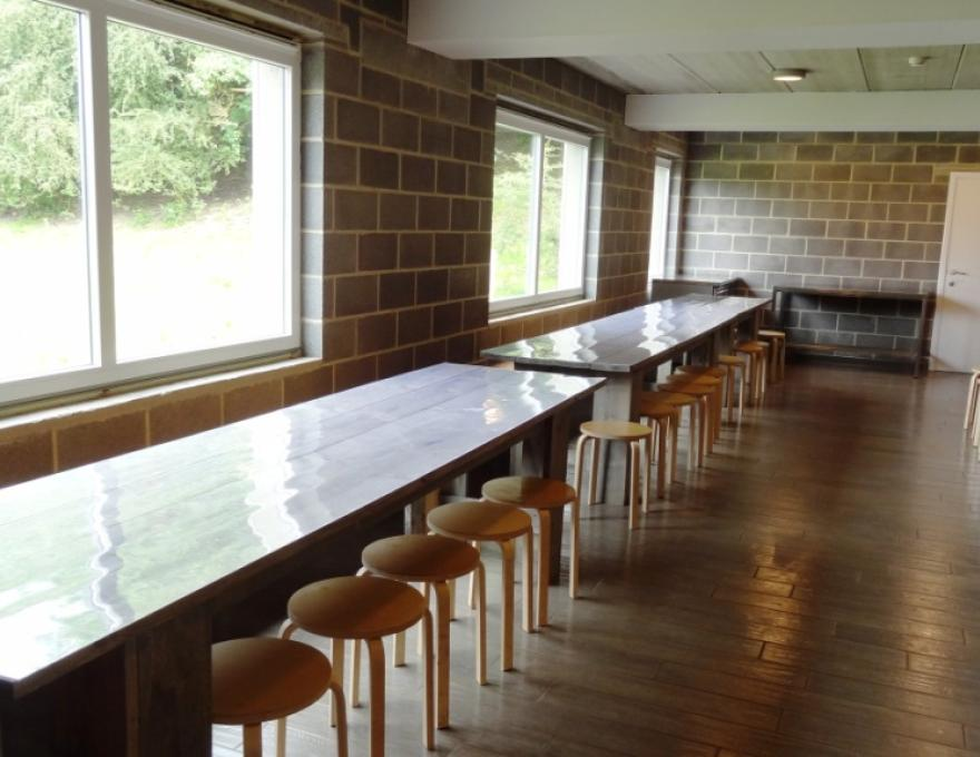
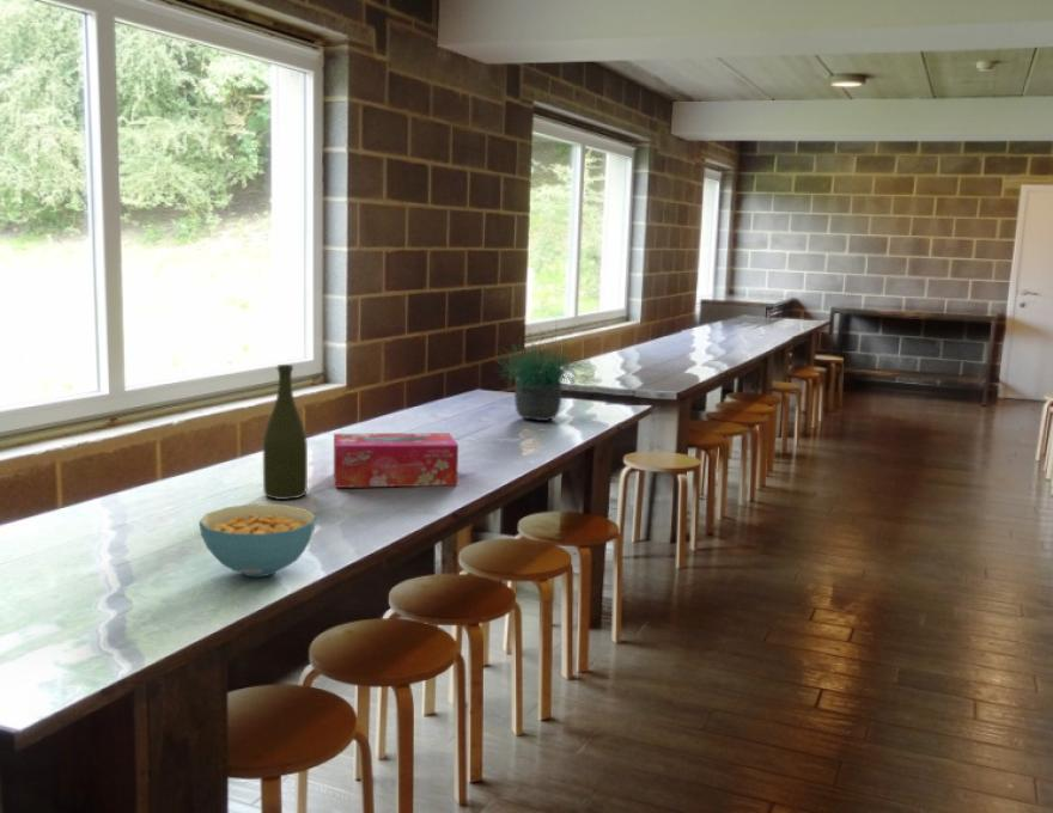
+ tissue box (394, 459)
+ cereal bowl (258, 544)
+ potted plant (540, 366)
+ bottle (285, 430)
